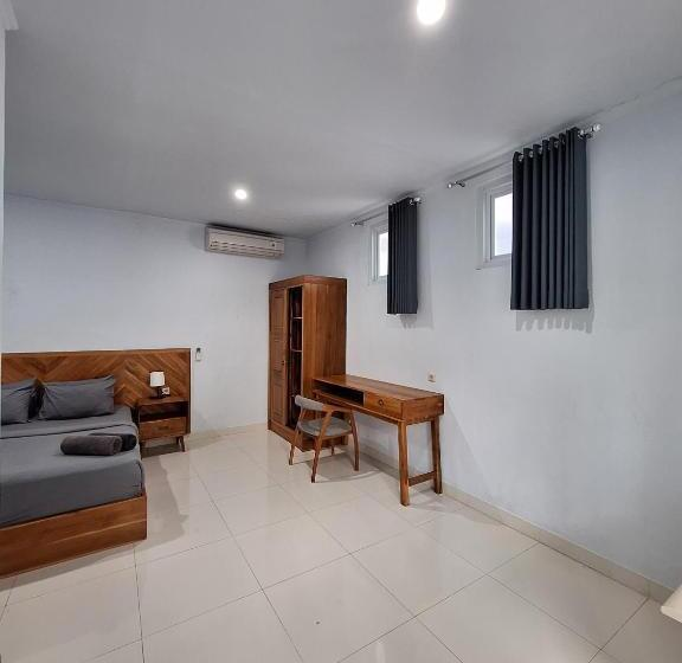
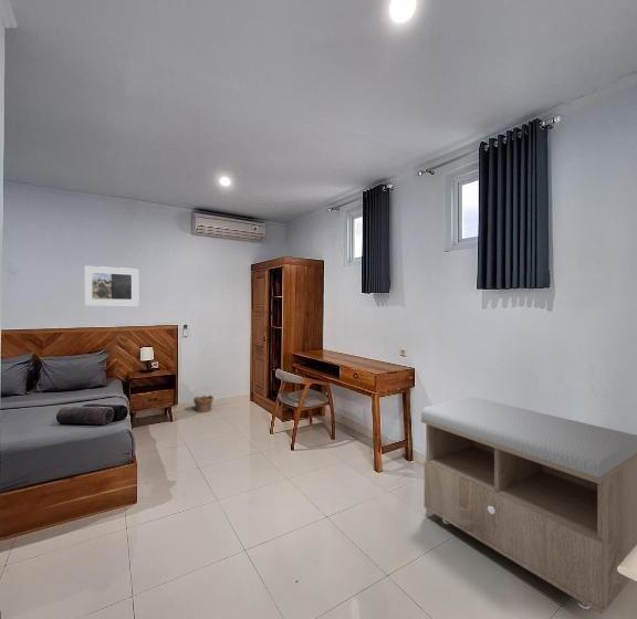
+ storage bench (519, 483)
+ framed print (112, 286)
+ clay pot (203, 400)
